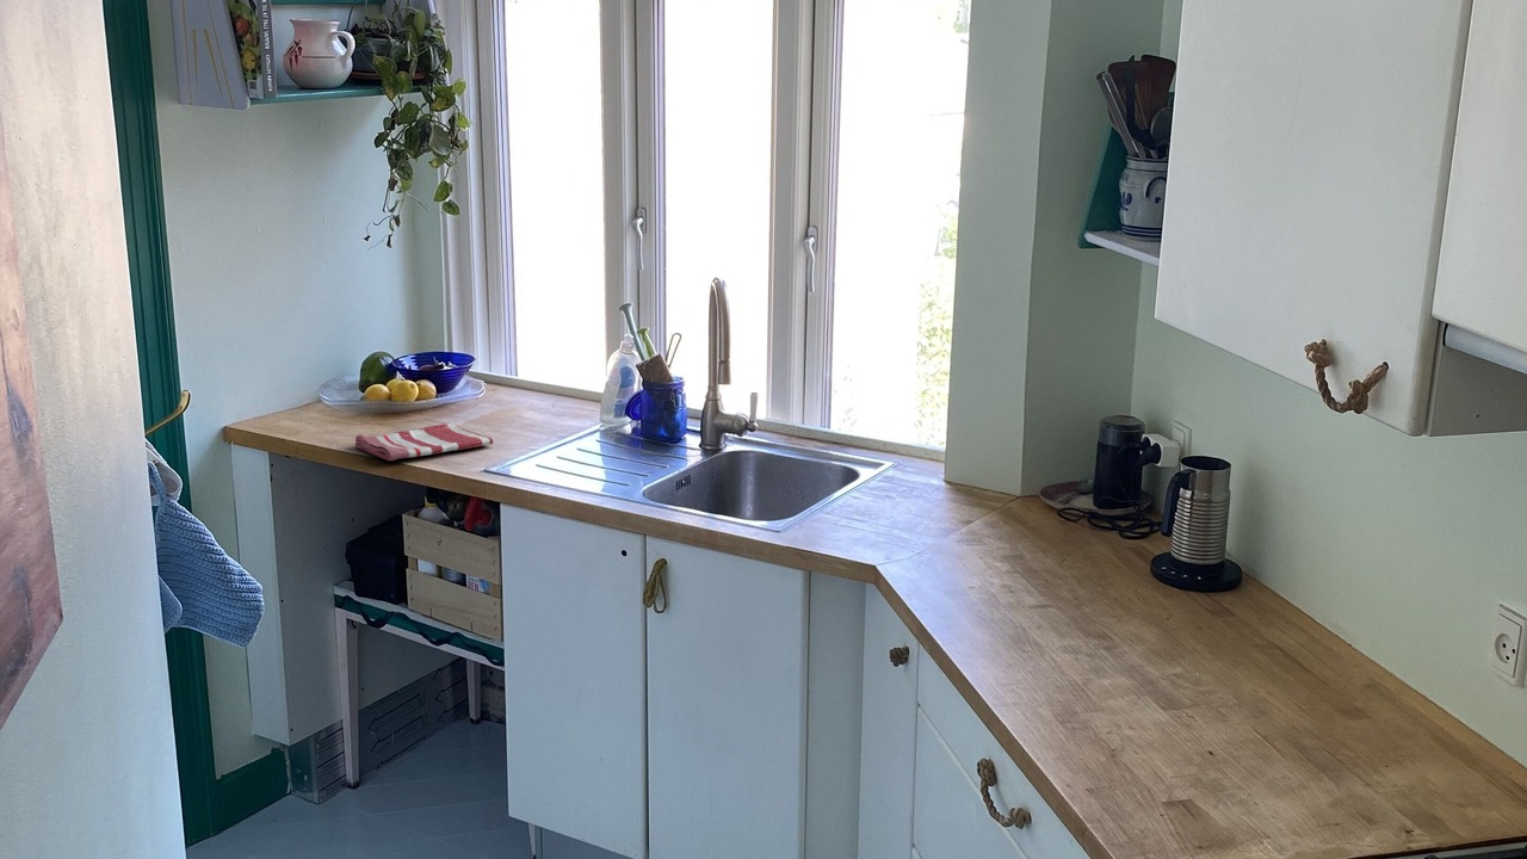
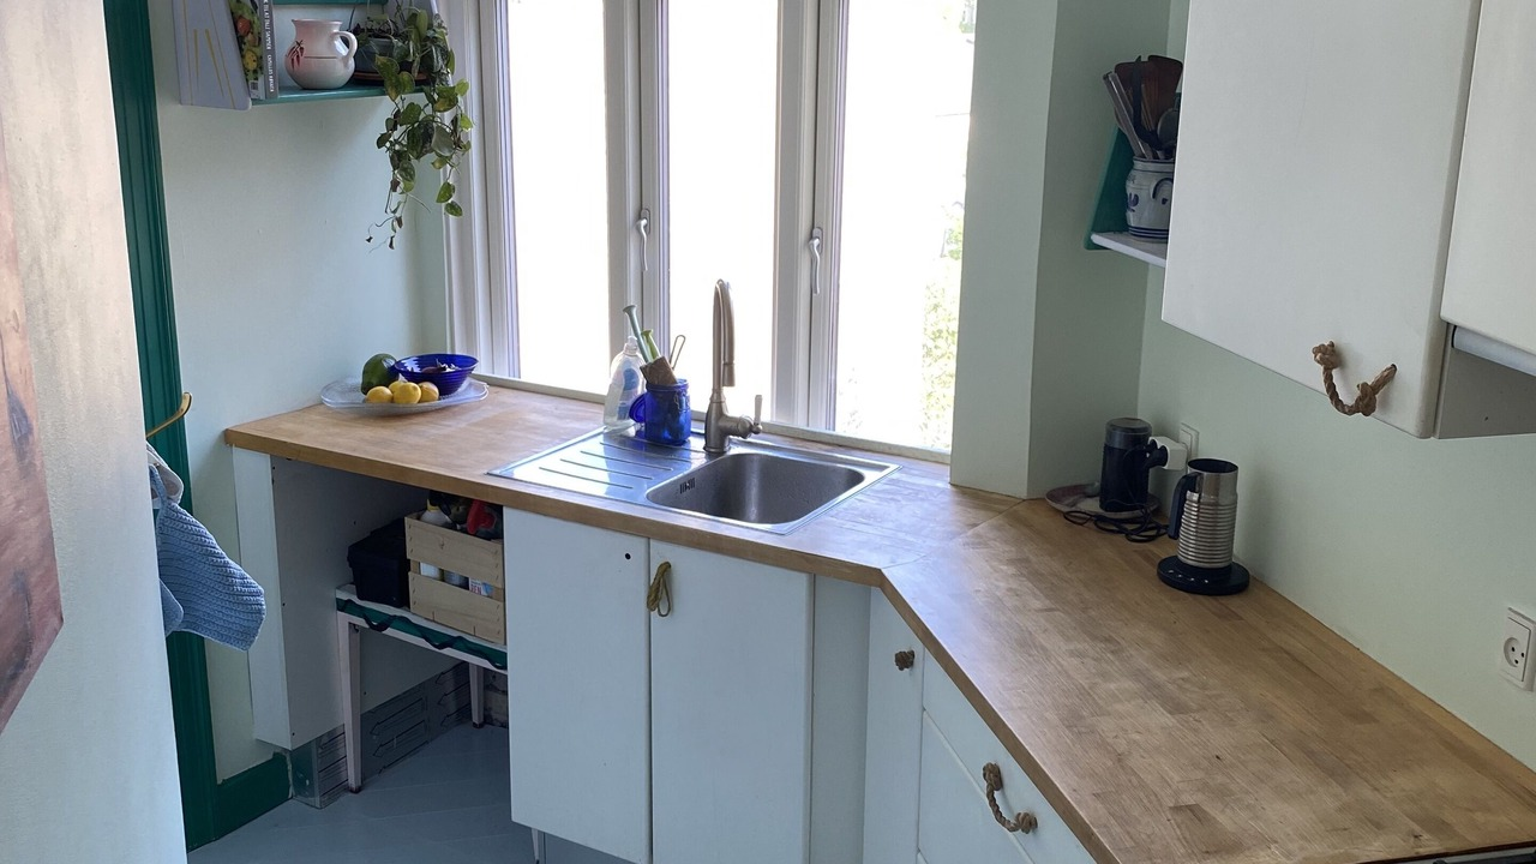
- dish towel (424, 440)
